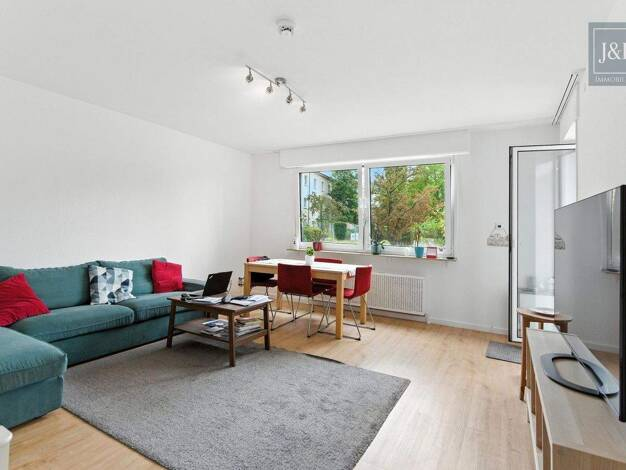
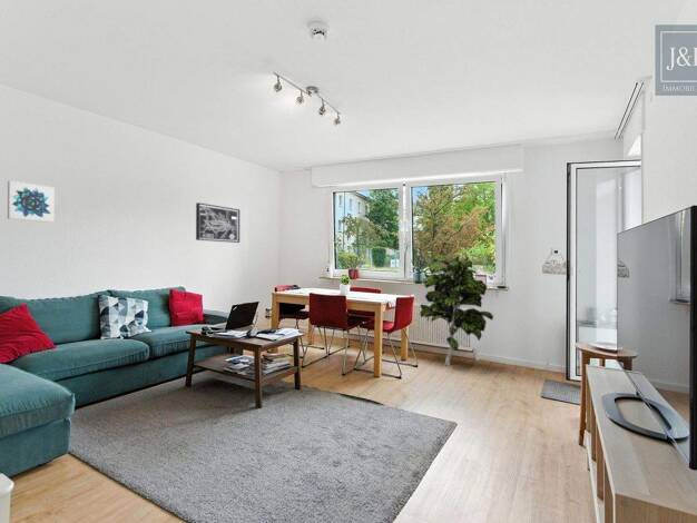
+ wall art (218, 224)
+ indoor plant (454, 309)
+ wall art (31, 201)
